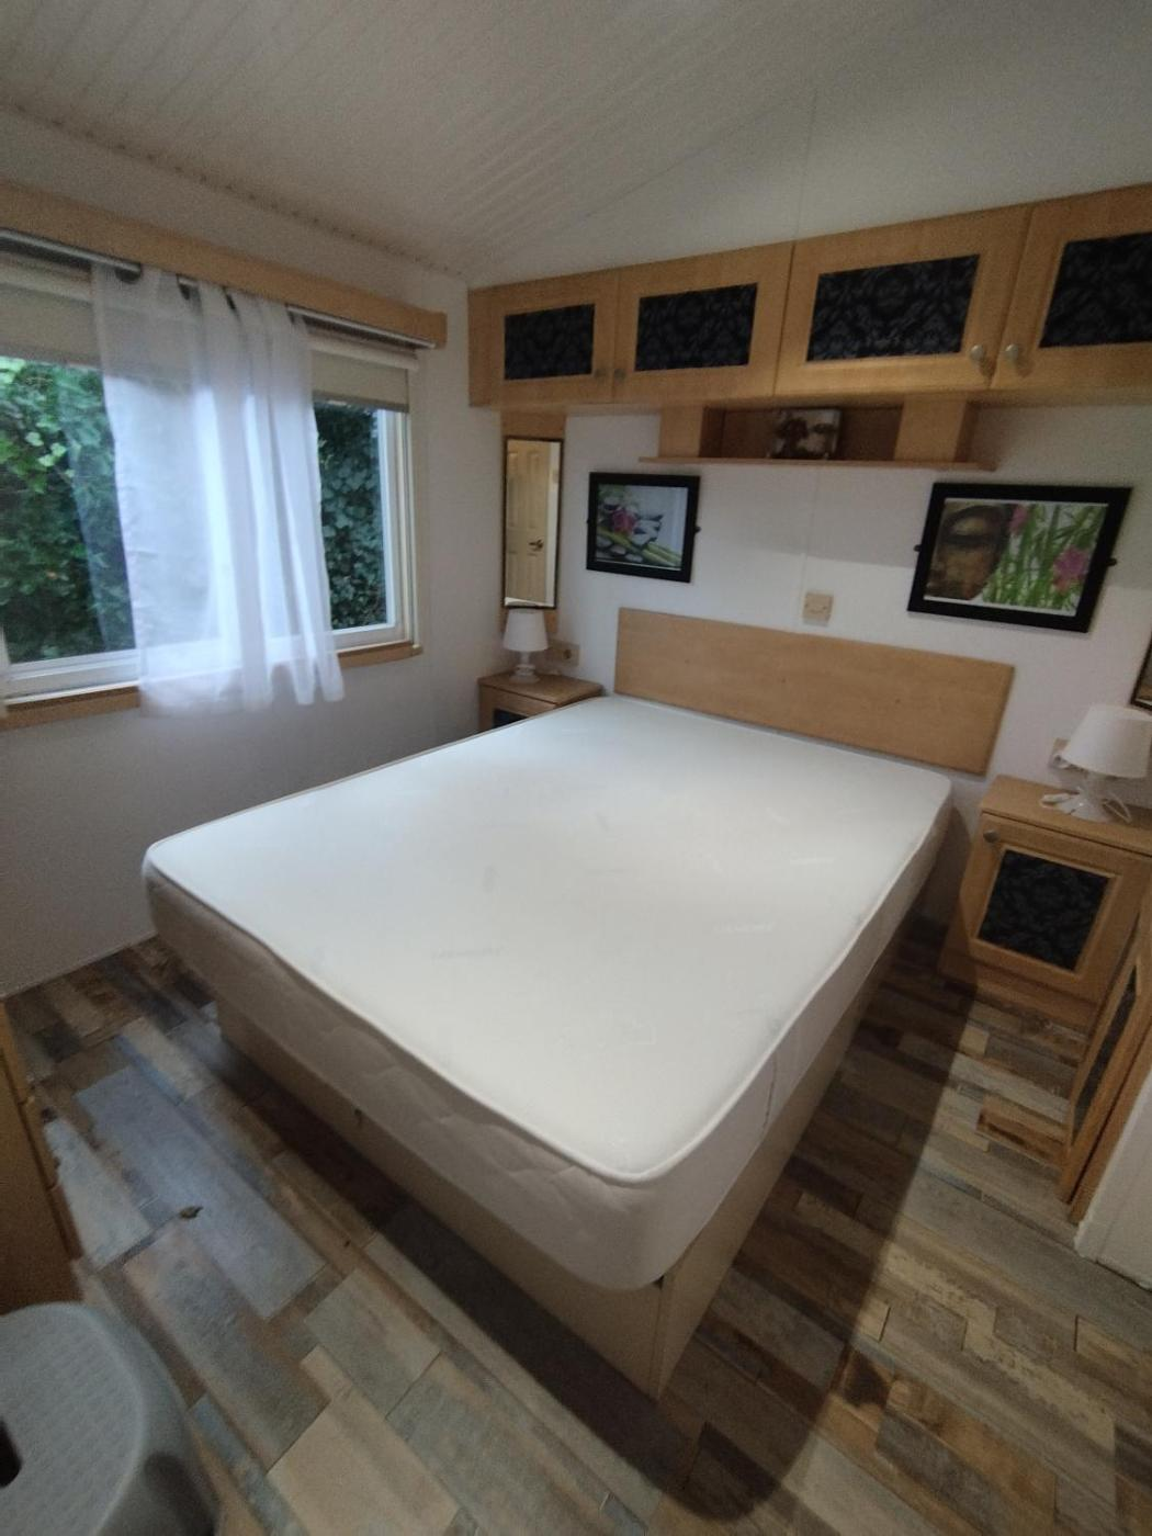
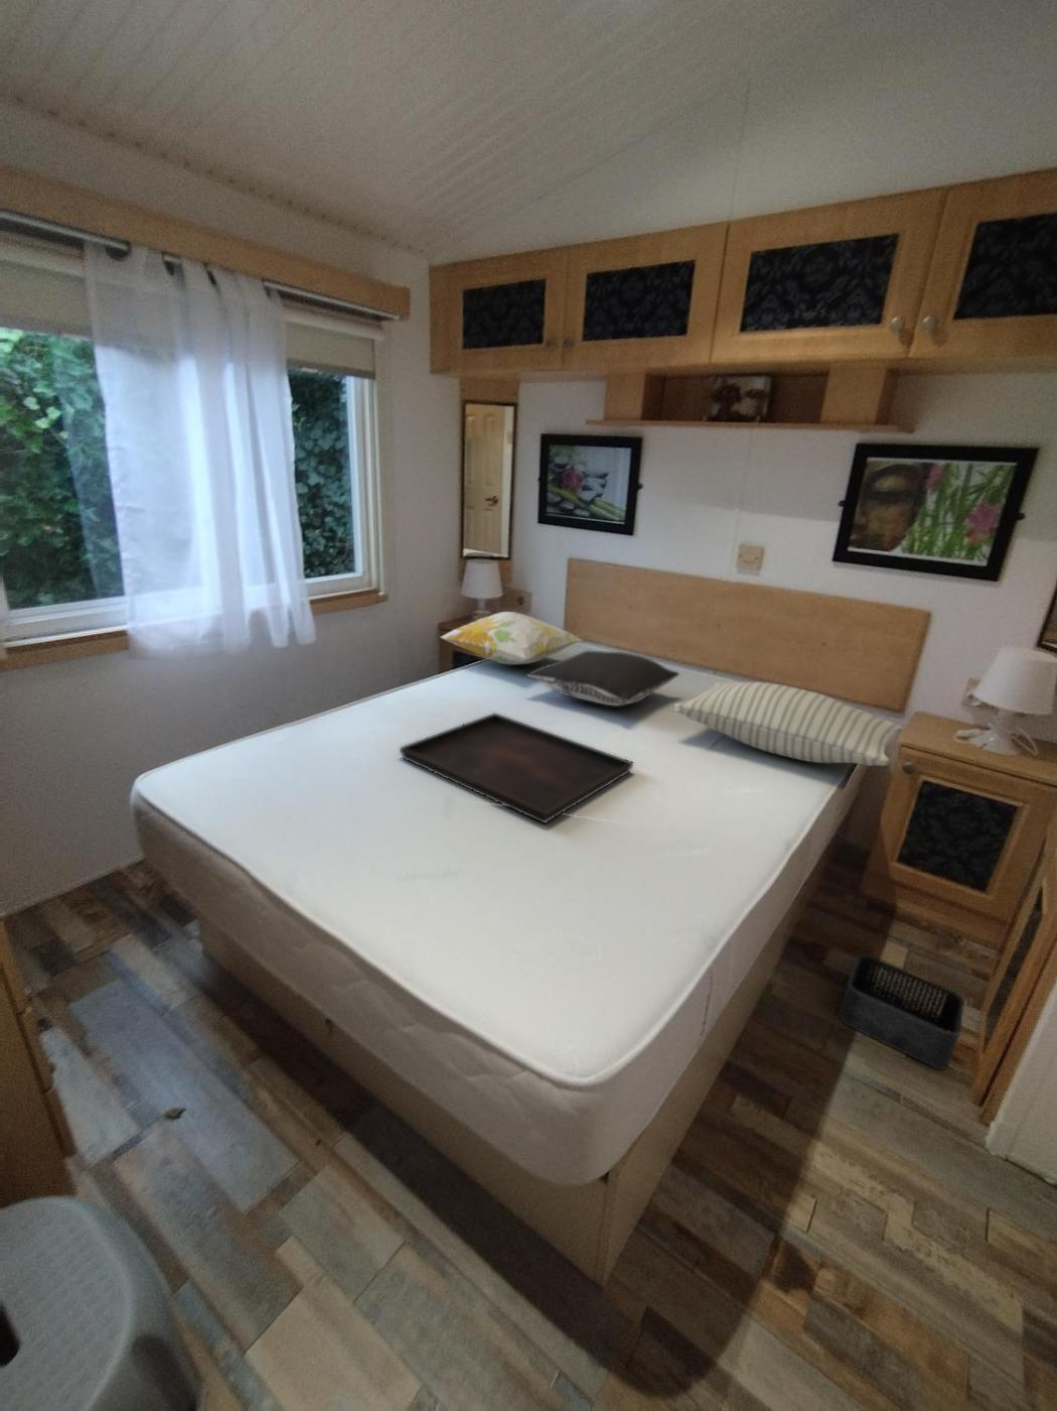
+ pillow (786, 721)
+ serving tray (515, 760)
+ storage bin (900, 1008)
+ decorative pillow (512, 638)
+ pillow (603, 676)
